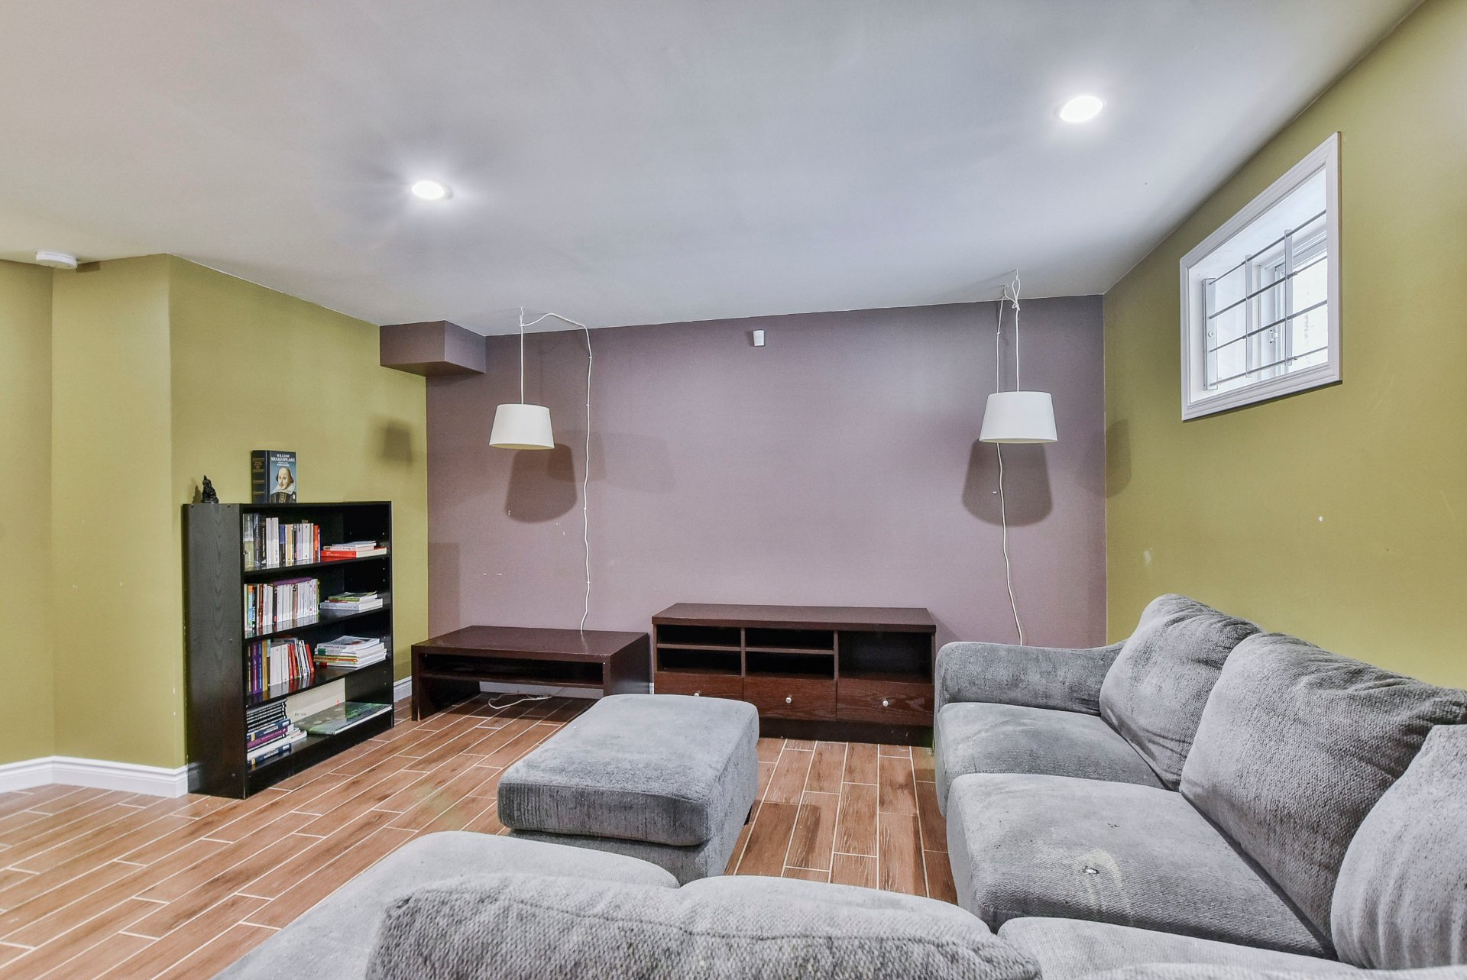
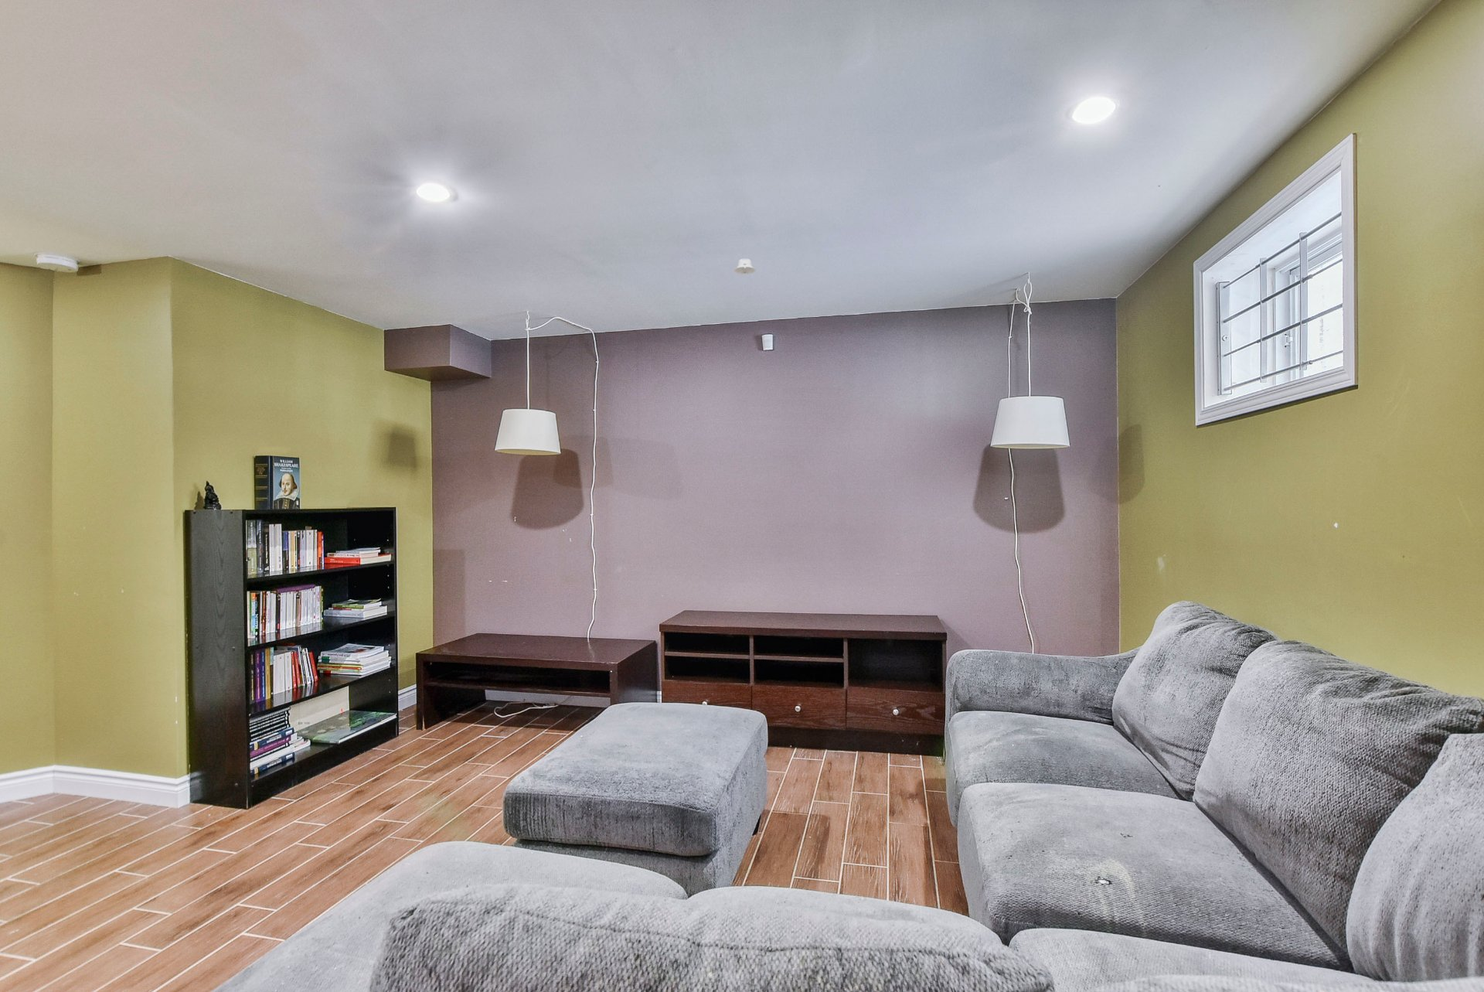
+ recessed light (745, 266)
